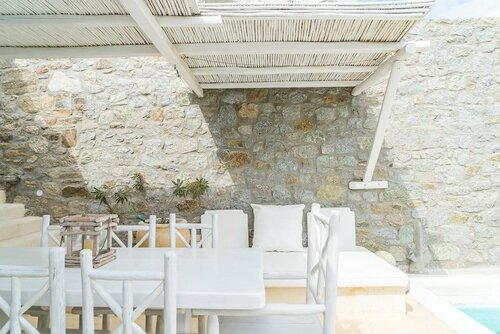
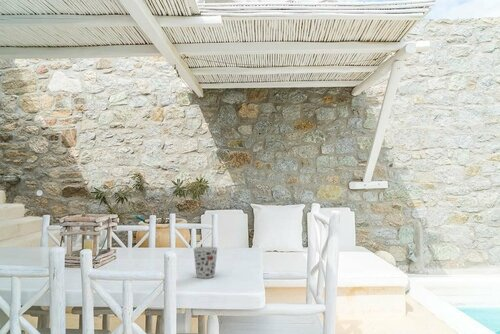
+ cup (205, 262)
